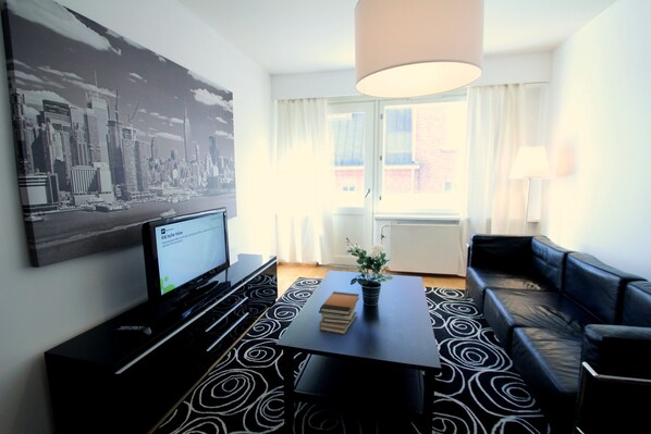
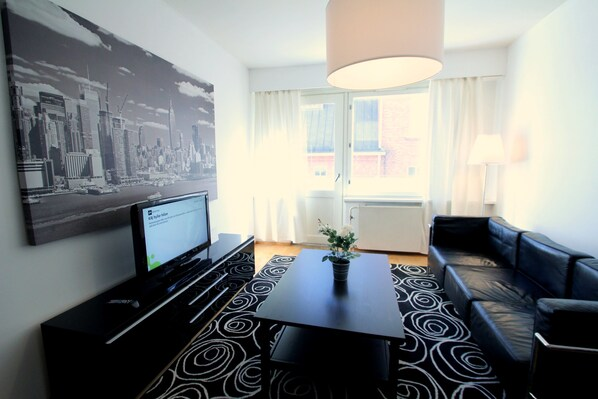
- book stack (340, 311)
